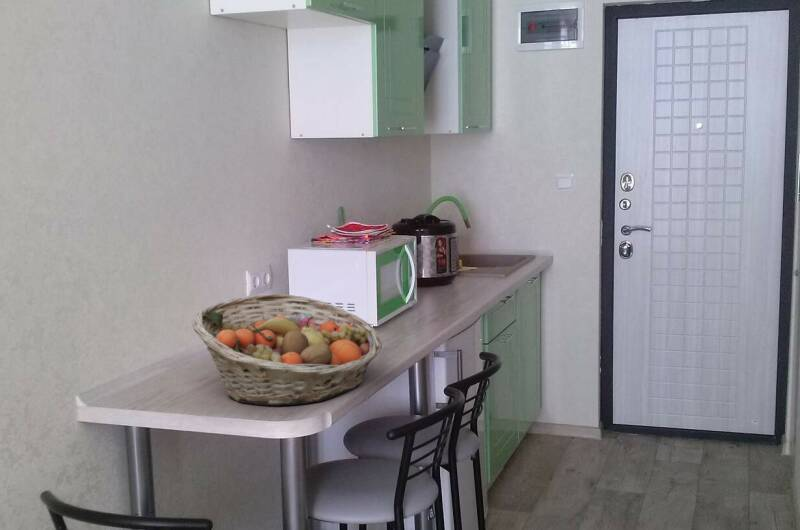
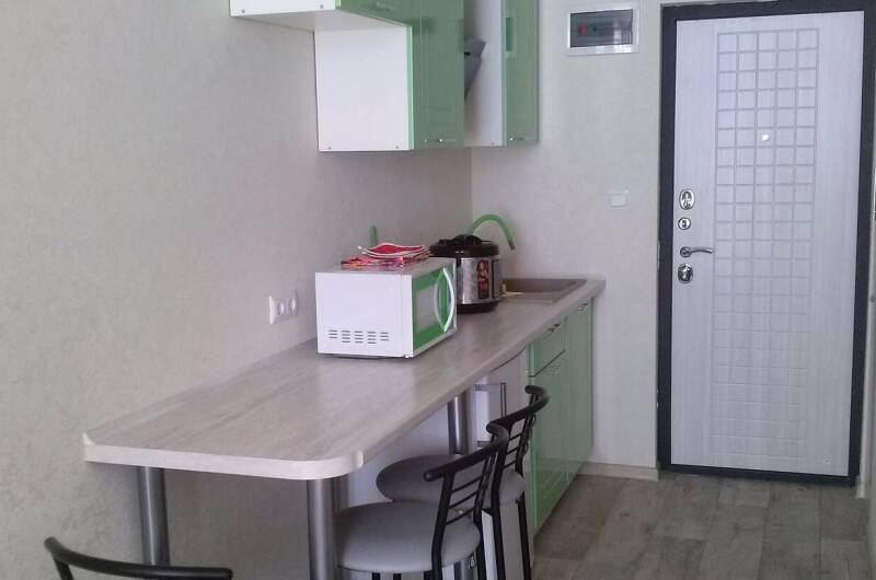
- fruit basket (290, 345)
